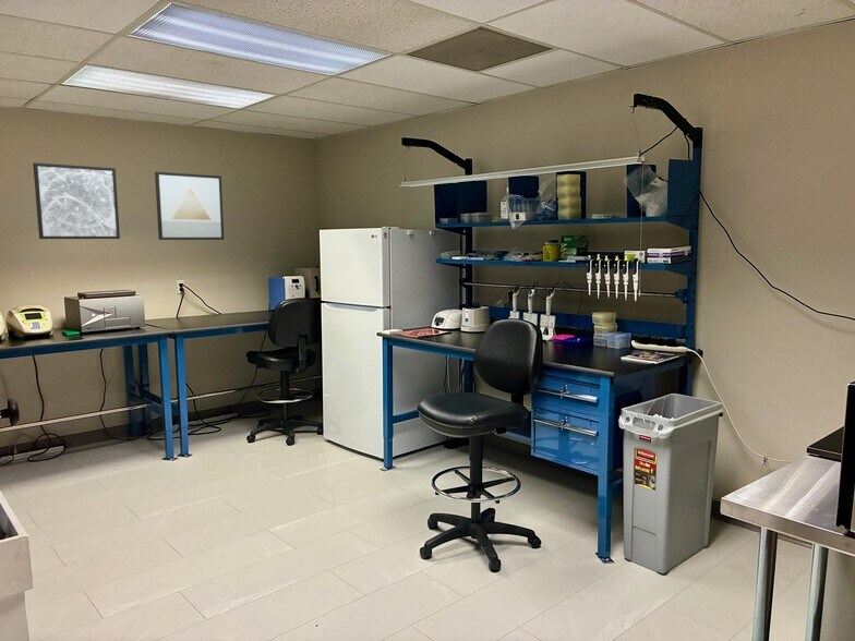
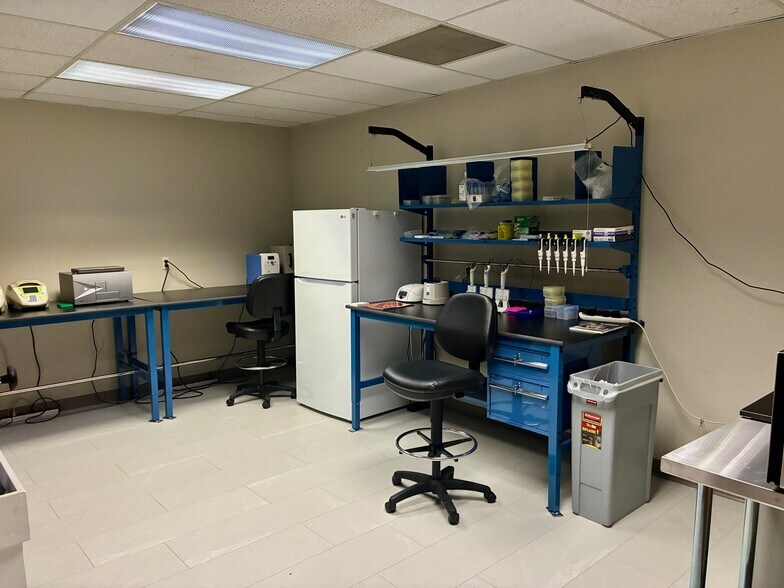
- wall art (77, 202)
- wall art (190, 207)
